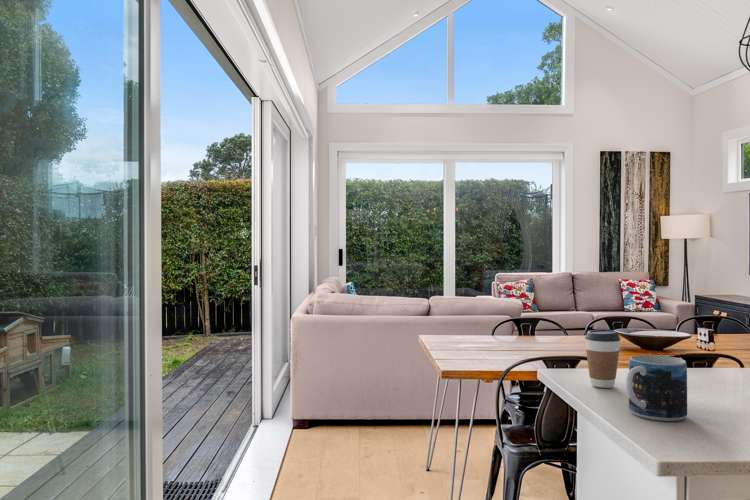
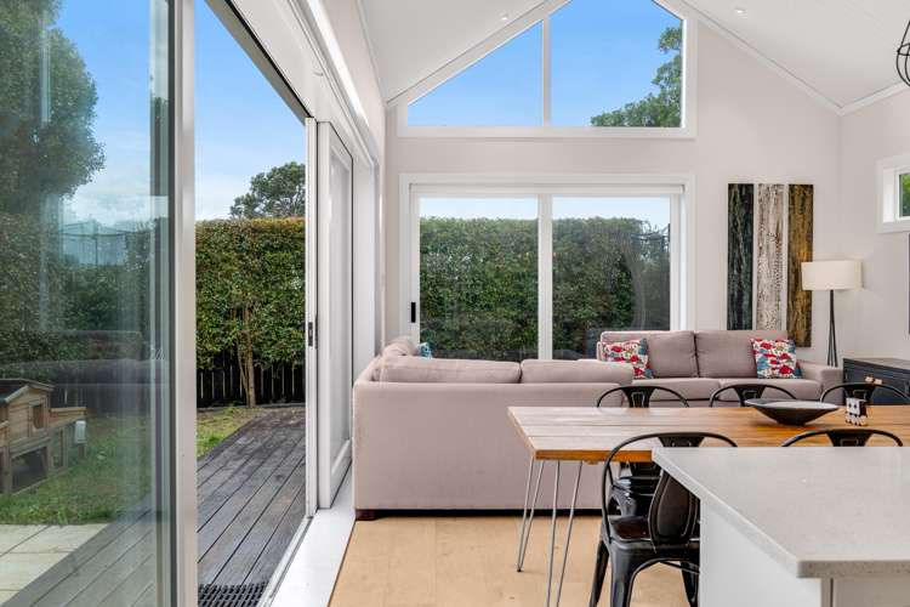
- mug (650, 388)
- coffee cup (602, 358)
